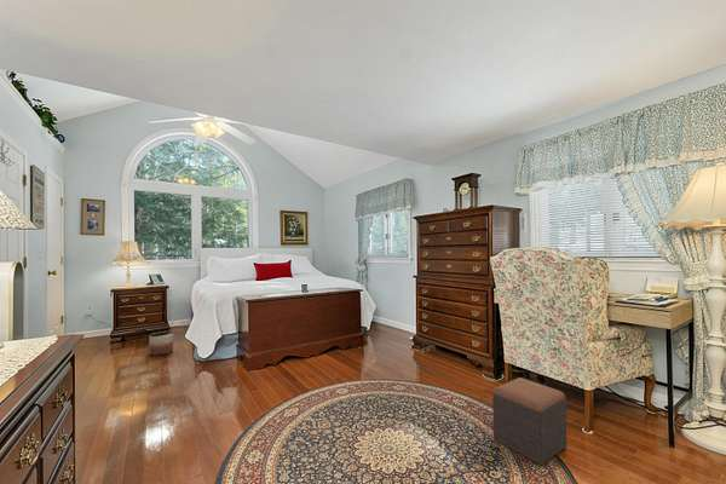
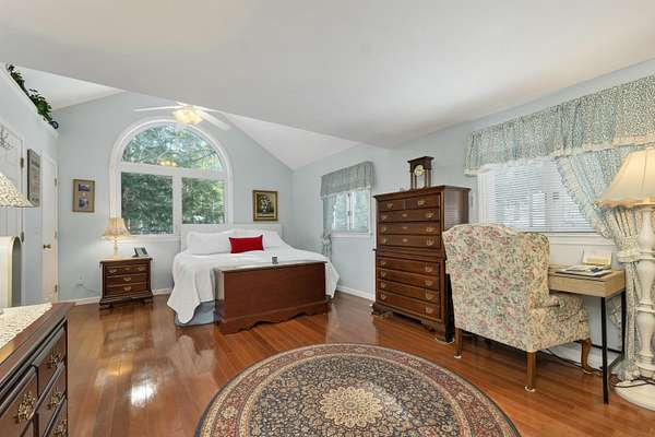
- planter (161, 342)
- footstool (529, 415)
